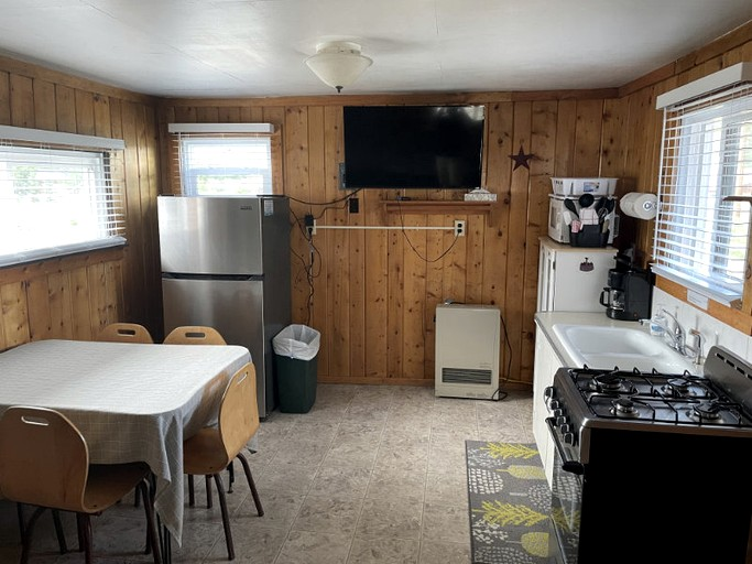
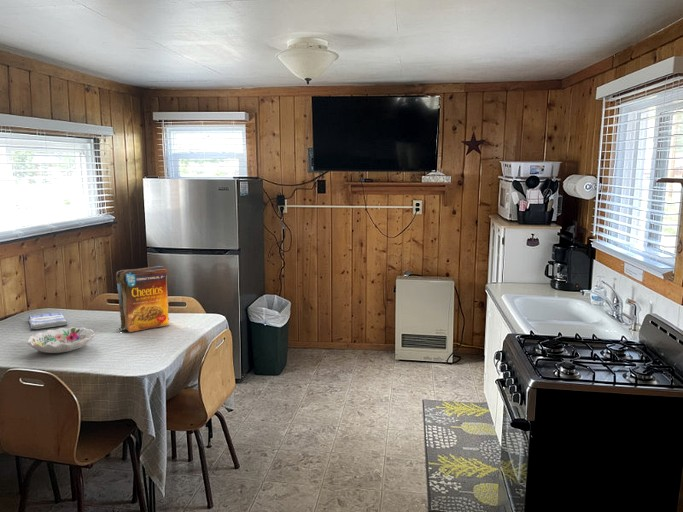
+ dish towel (47, 320)
+ cereal box (142, 297)
+ decorative bowl (61, 342)
